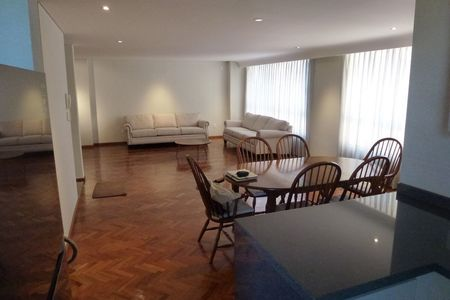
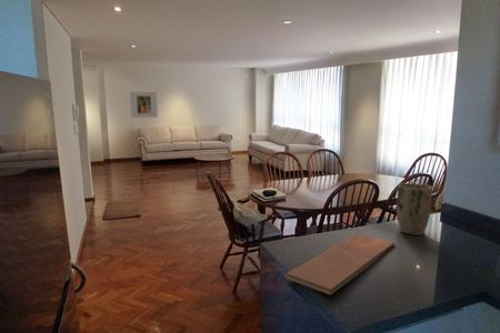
+ chopping board (344, 258)
+ plant pot (412, 209)
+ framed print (143, 104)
